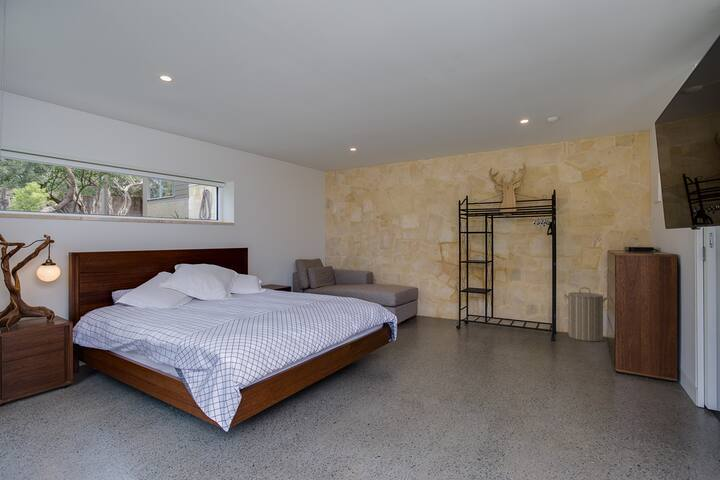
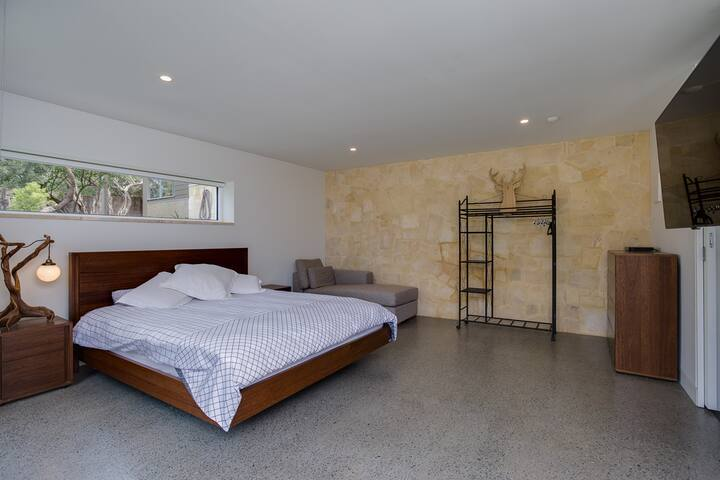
- laundry hamper (585, 312)
